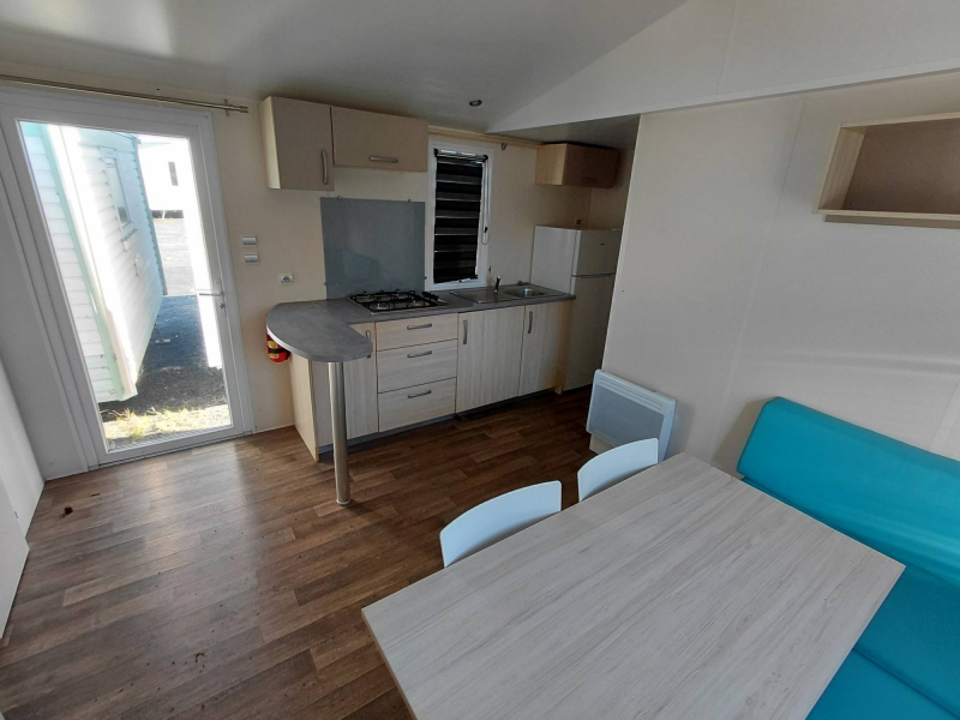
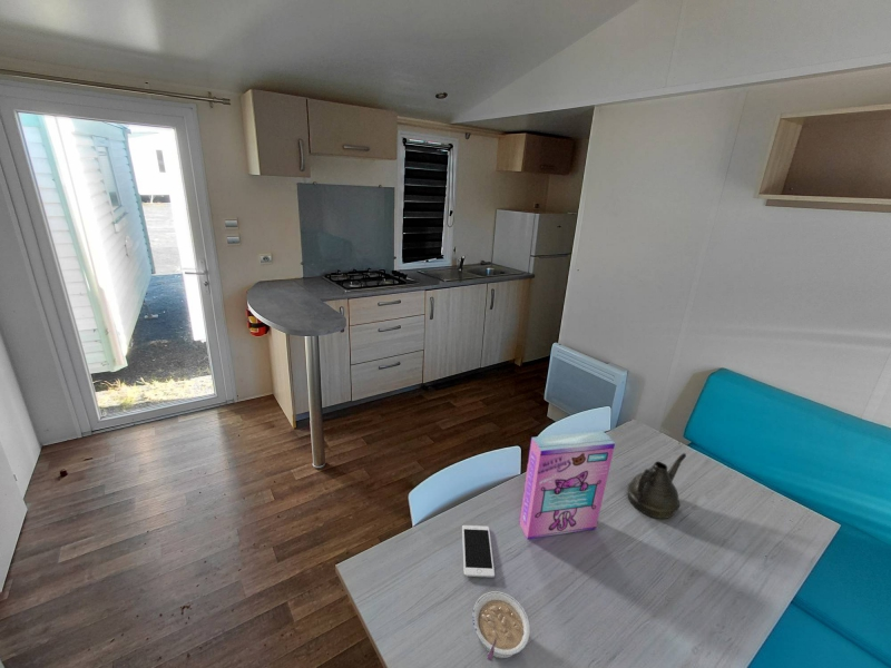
+ cell phone (477, 549)
+ teapot (662, 481)
+ legume (500, 629)
+ cereal box (565, 484)
